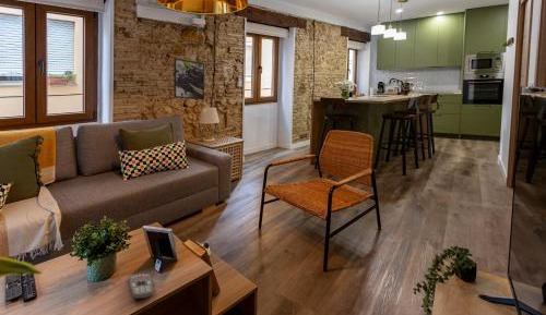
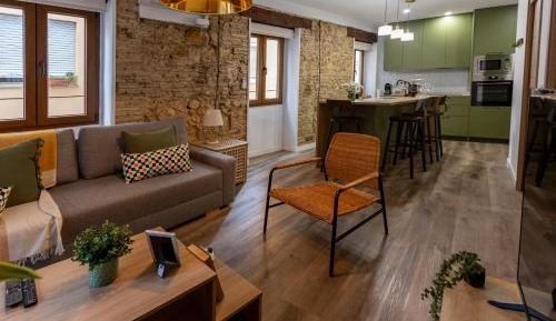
- remote control (141, 286)
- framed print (189, 80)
